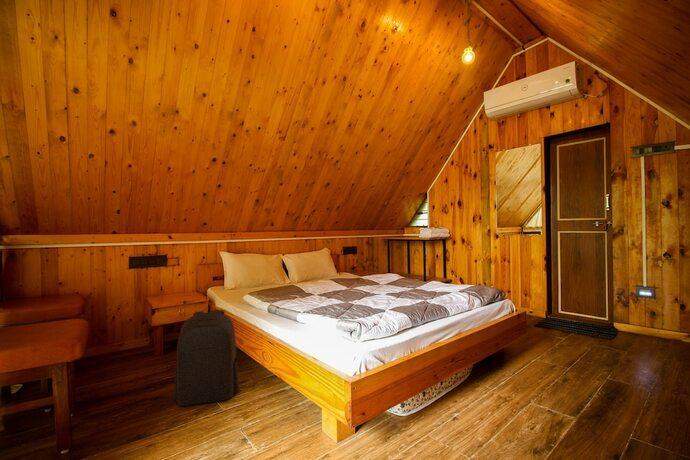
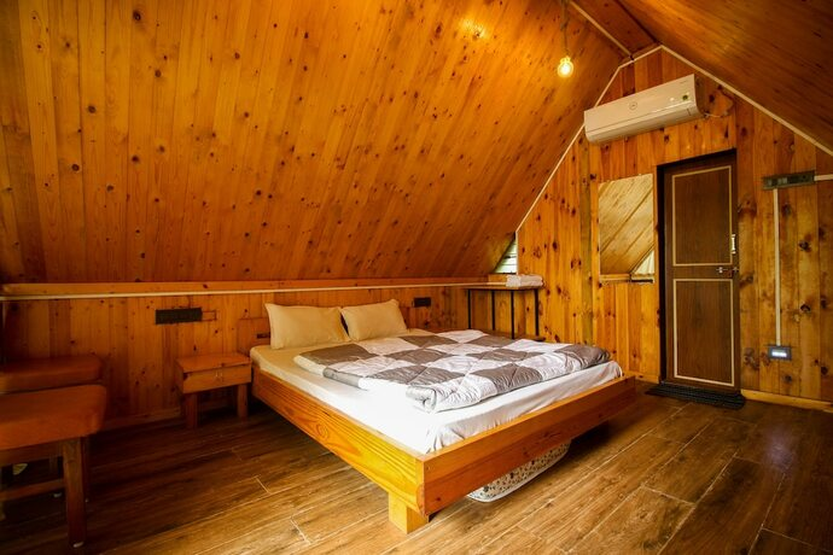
- backpack (207, 350)
